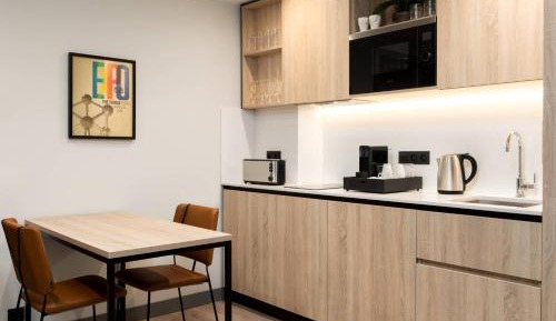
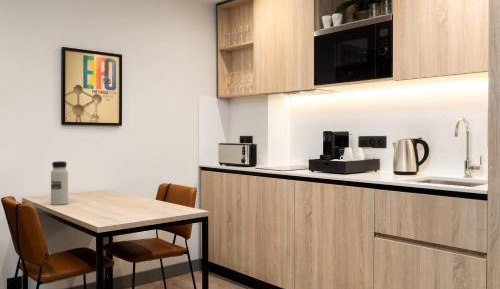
+ water bottle (59, 182)
